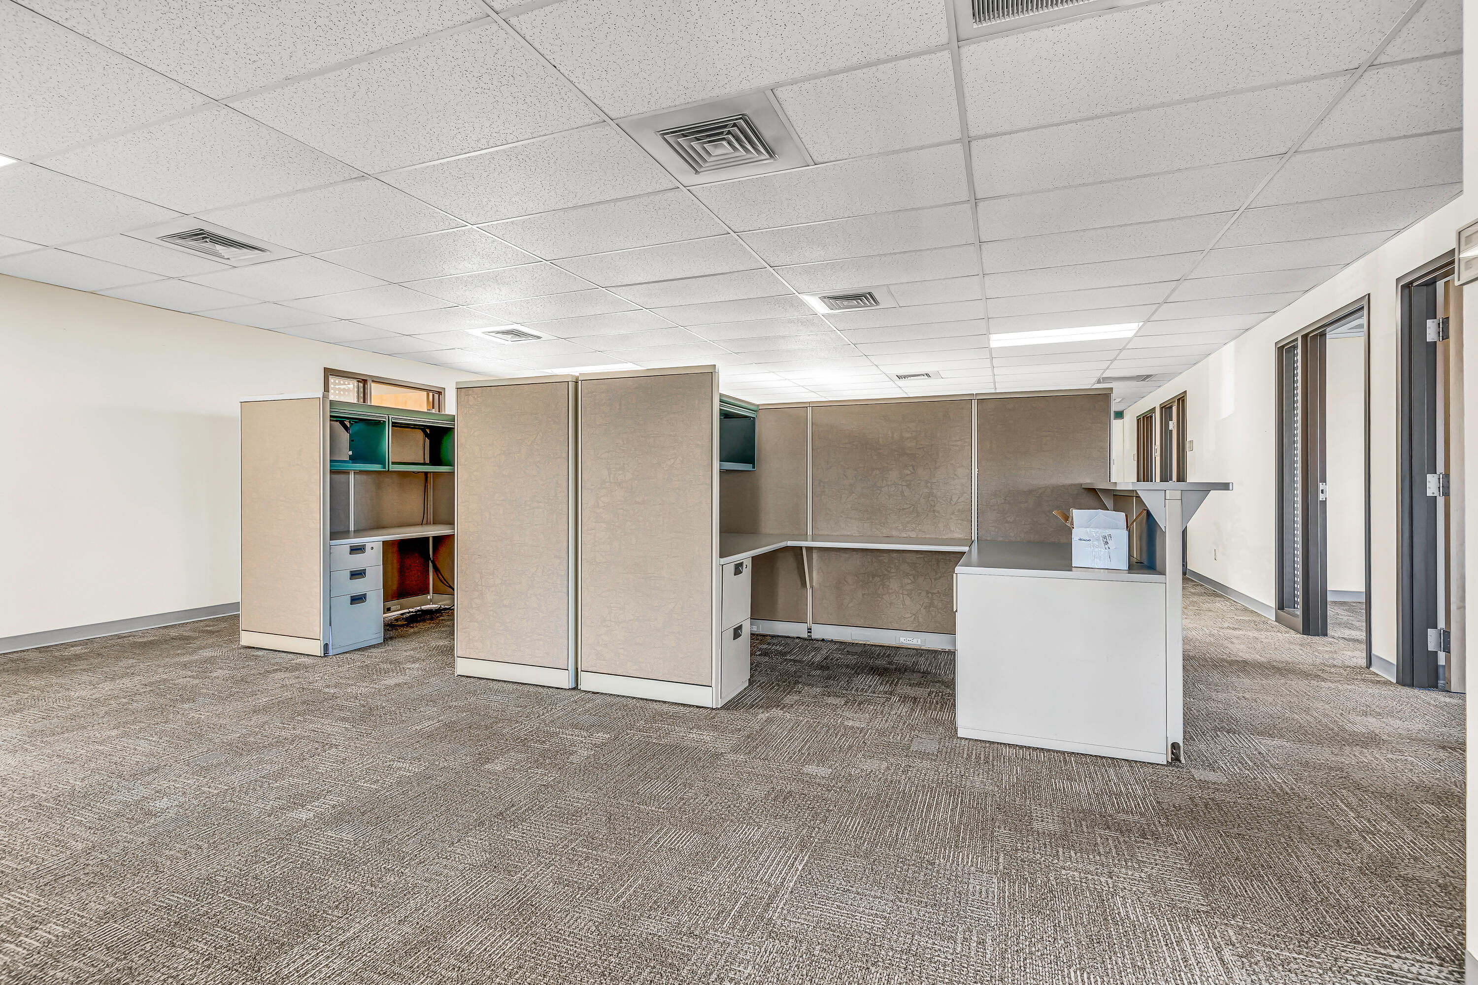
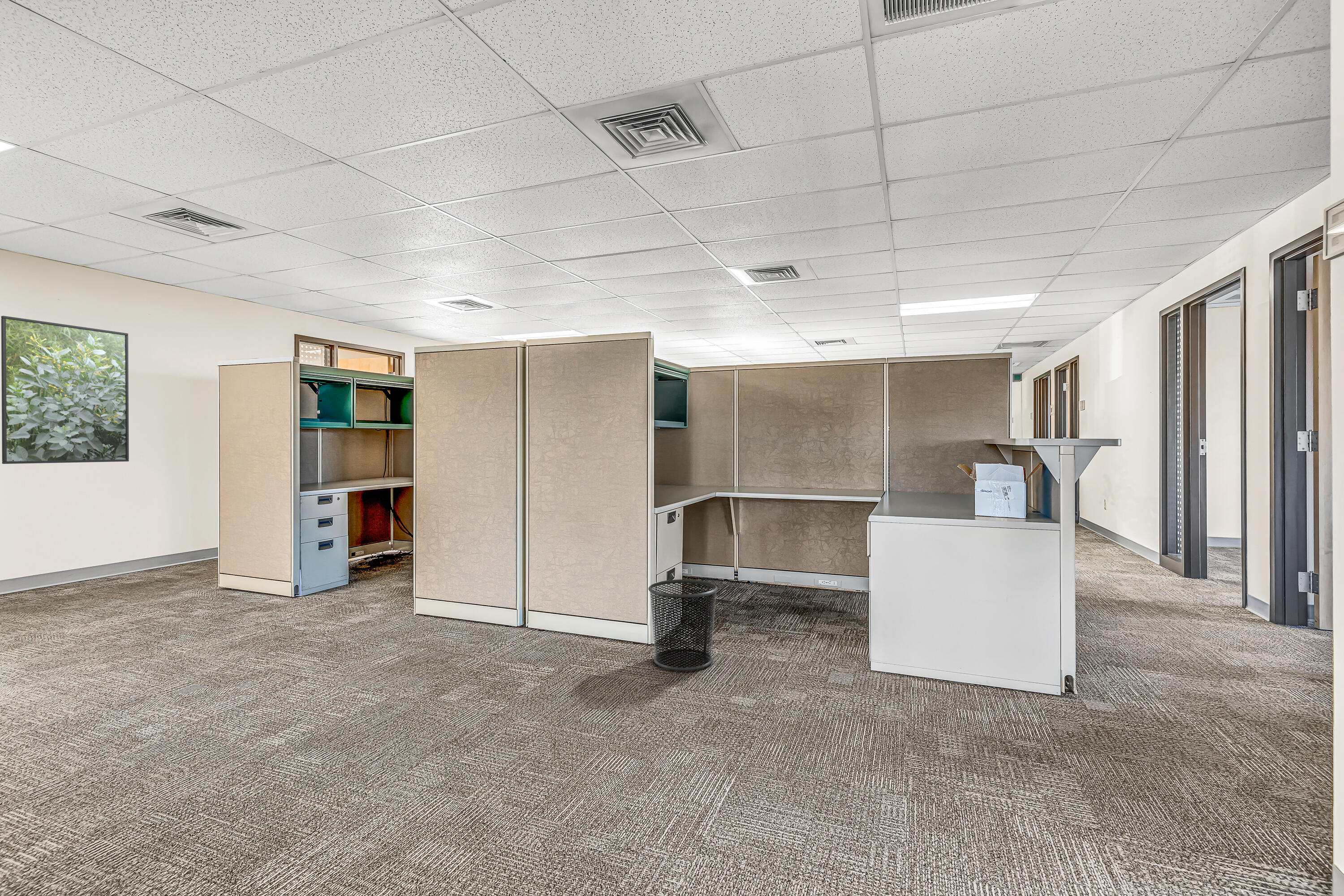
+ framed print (69, 394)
+ waste bin (683, 624)
